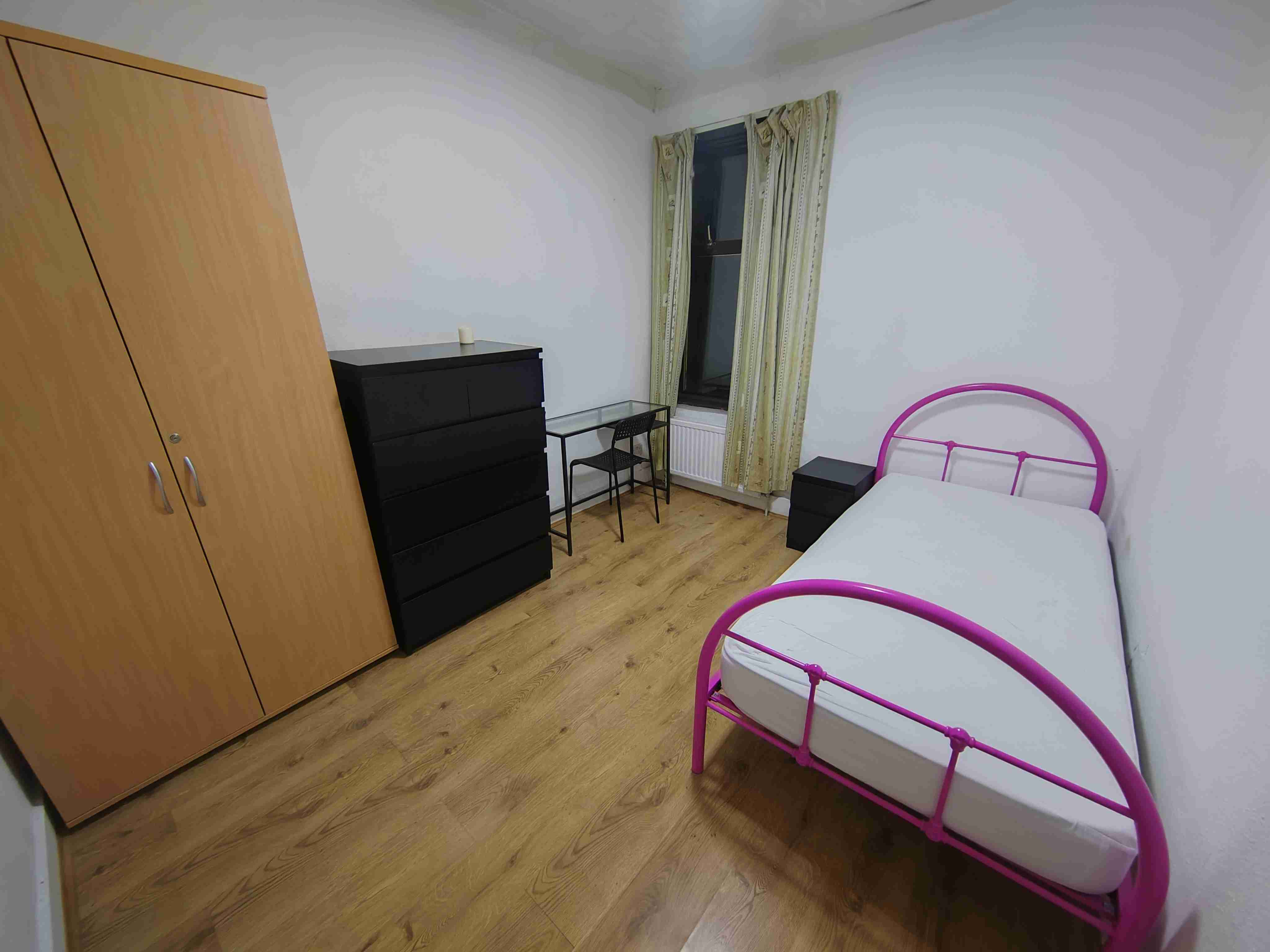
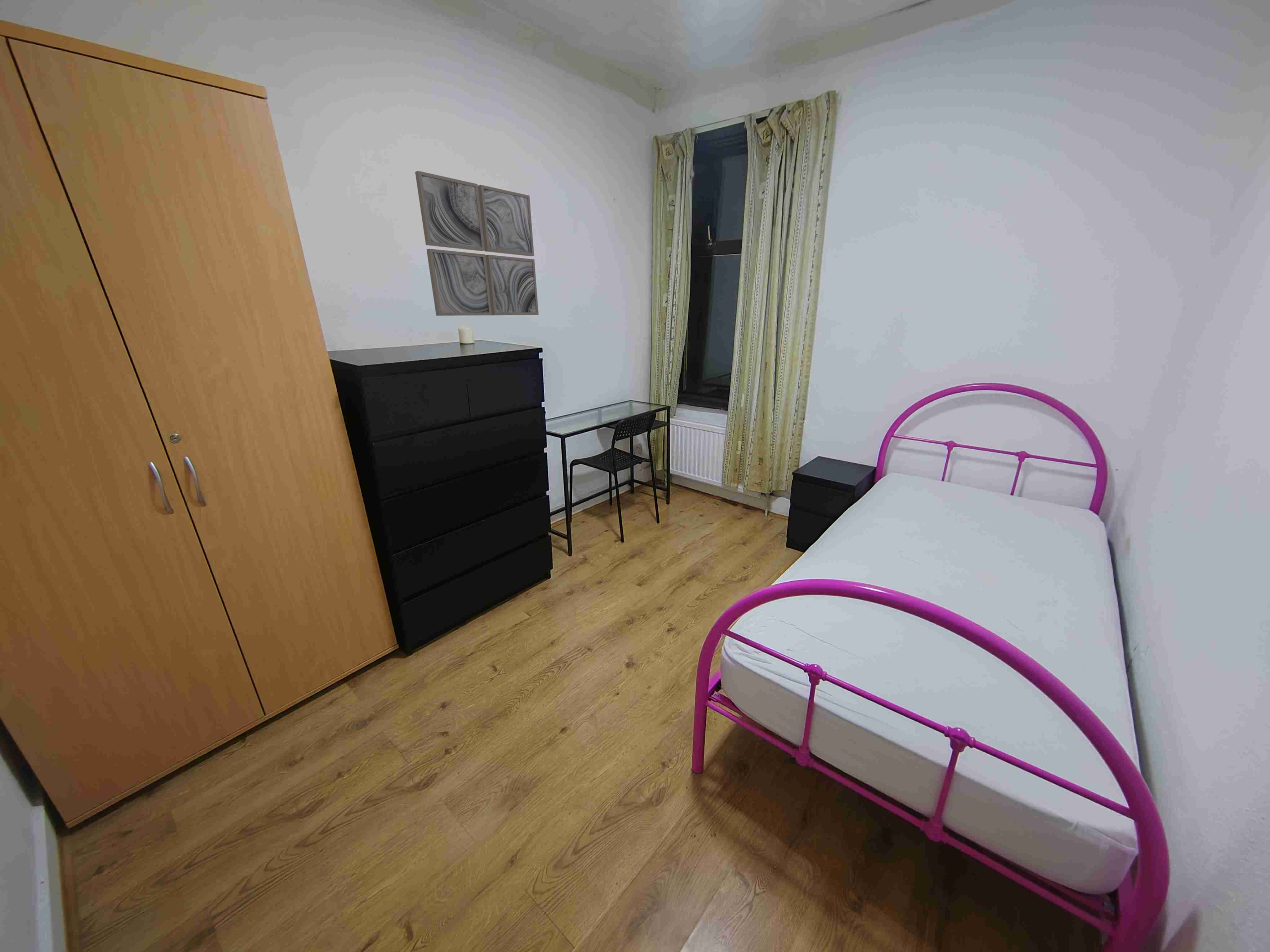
+ wall art (485, 251)
